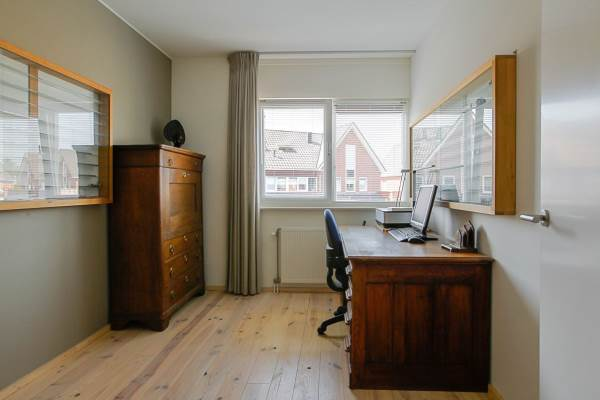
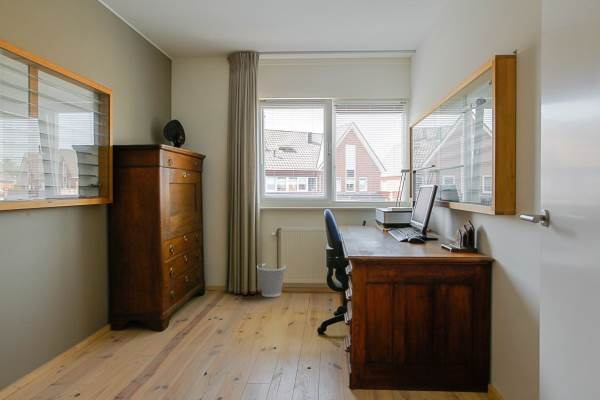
+ wastebasket (271, 280)
